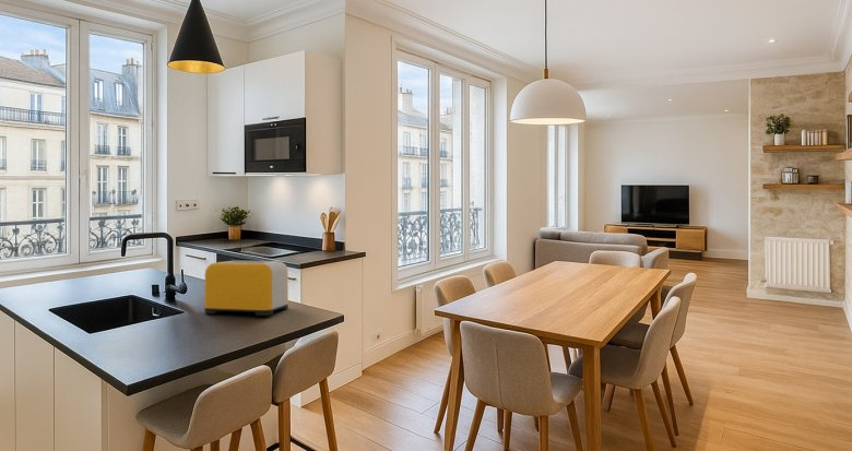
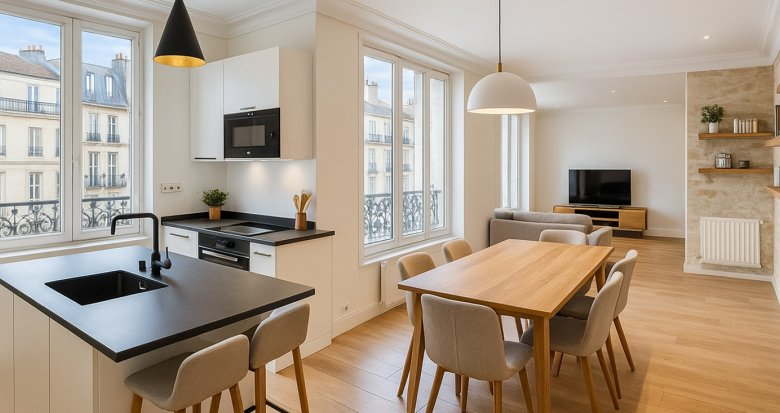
- toaster (245, 286)
